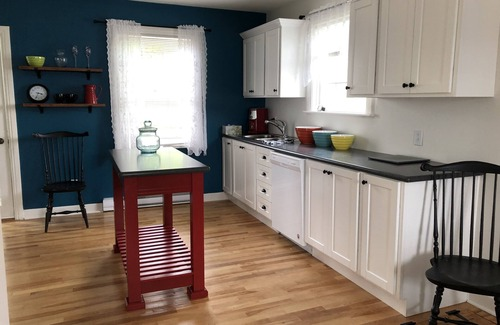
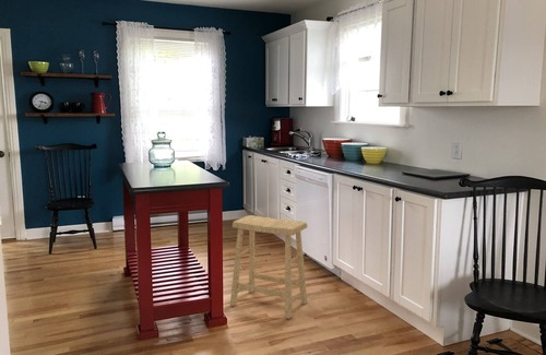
+ stool (266, 275)
